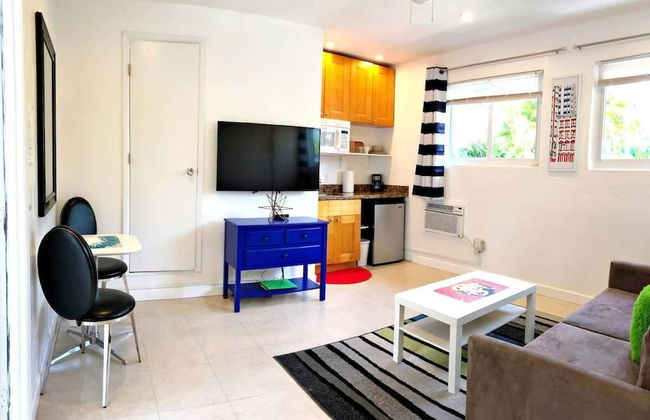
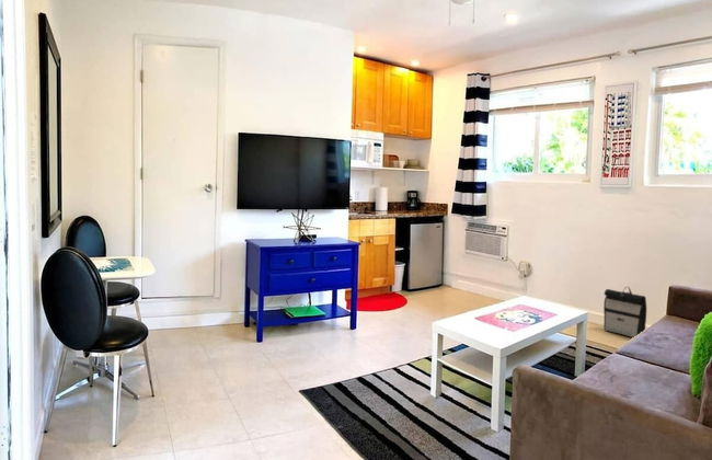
+ backpack (624, 310)
